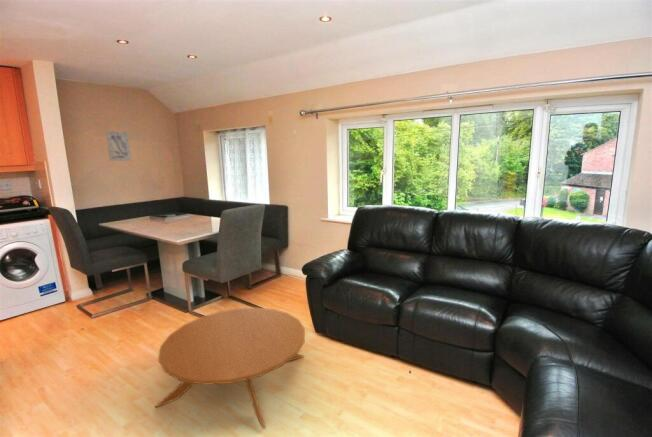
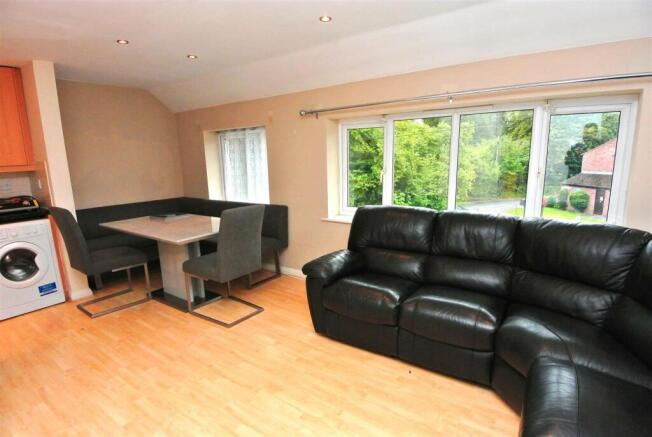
- wall art (119, 146)
- coffee table (237, 358)
